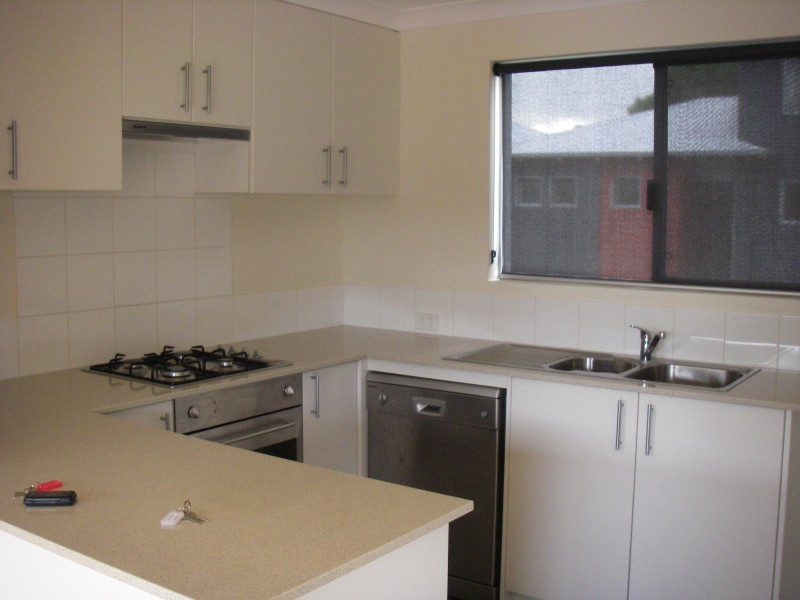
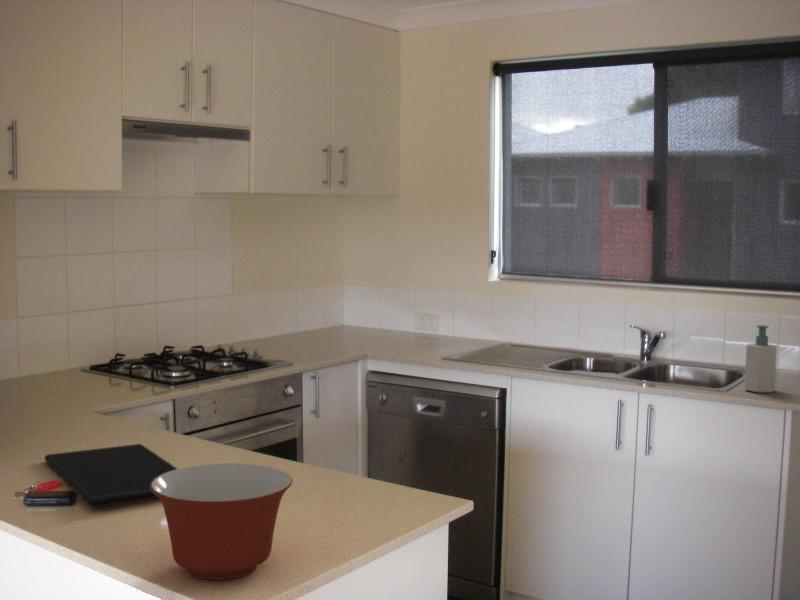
+ soap bottle (761, 358)
+ mixing bowl (222, 523)
+ cutting board (118, 472)
